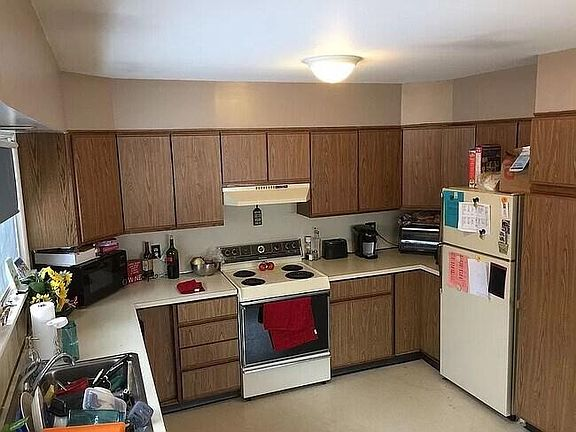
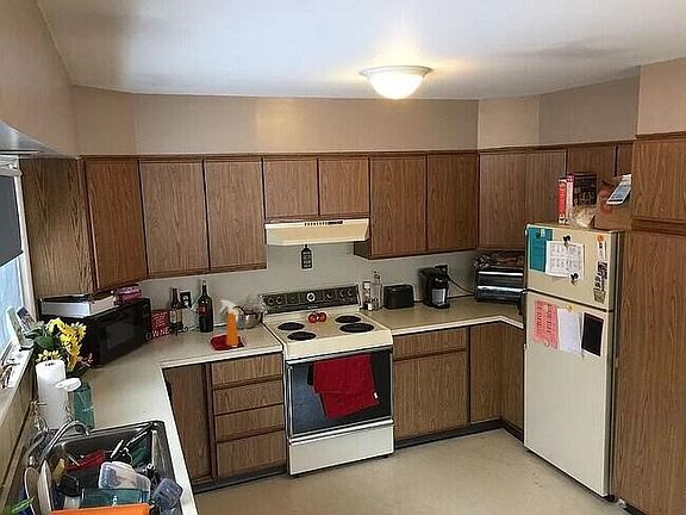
+ spray bottle (227, 322)
